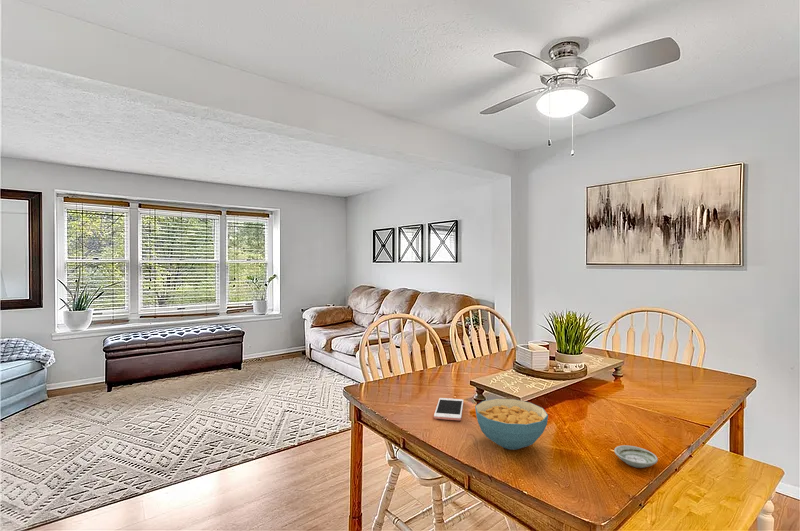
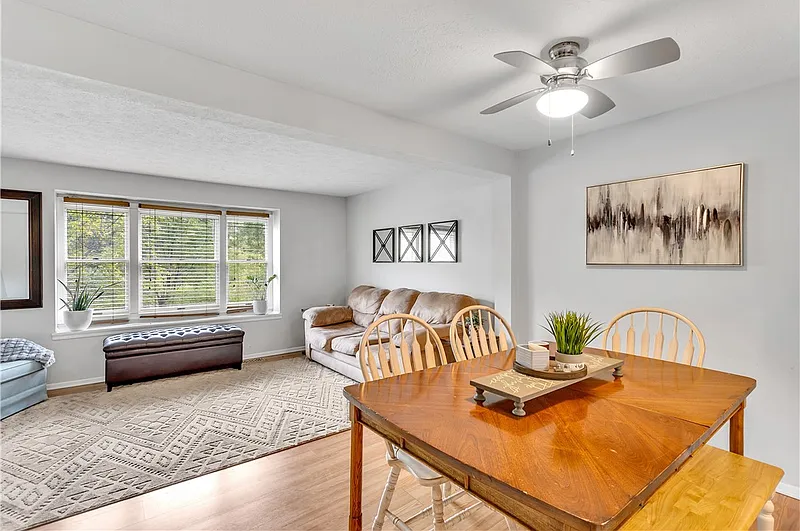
- saucer (635, 458)
- cell phone (449, 408)
- cereal bowl (510, 427)
